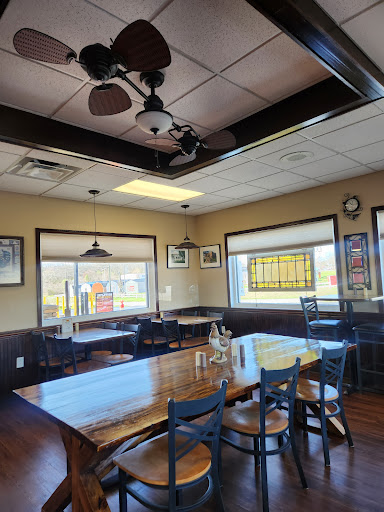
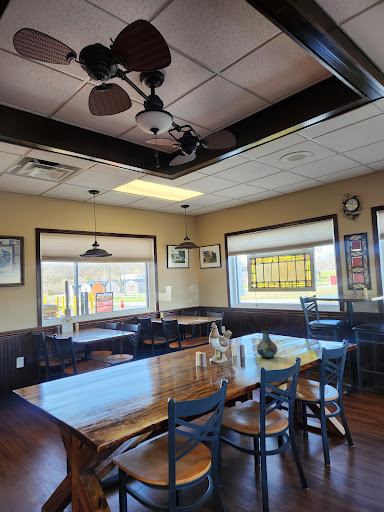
+ vase (266, 342)
